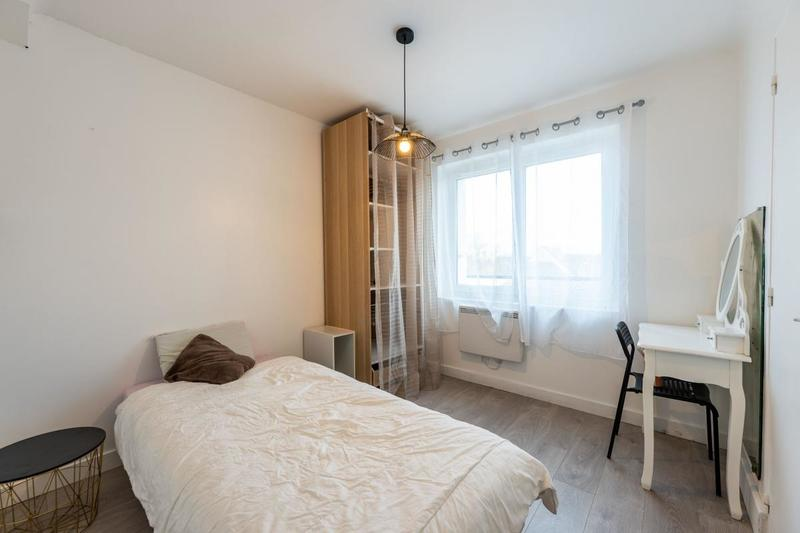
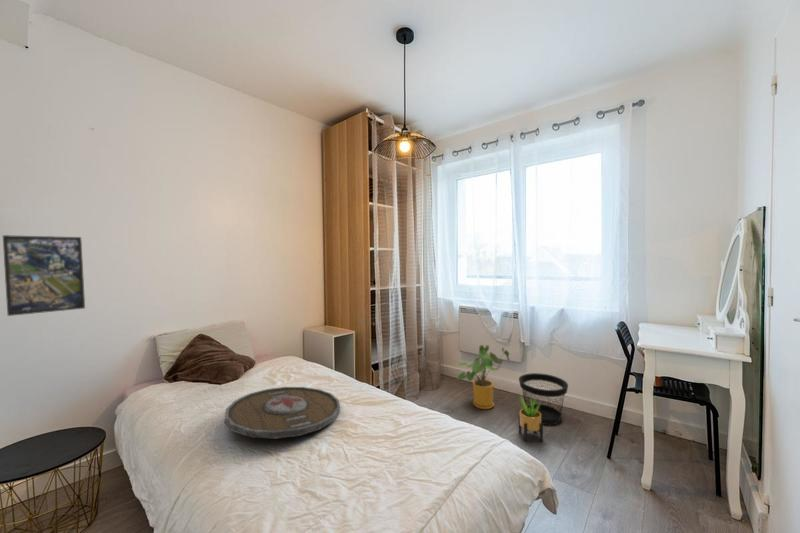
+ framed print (46, 274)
+ house plant (482, 376)
+ wastebasket (541, 398)
+ serving tray (285, 408)
+ potted plant (530, 416)
